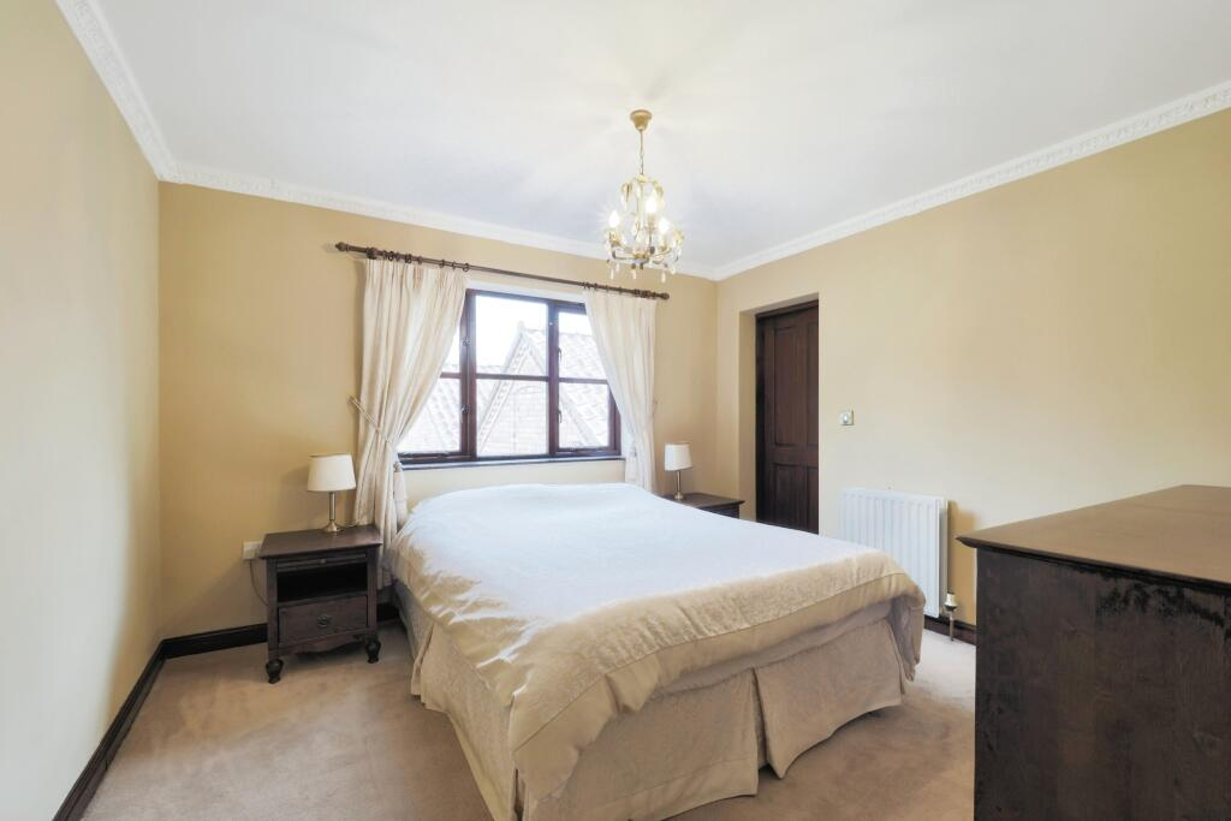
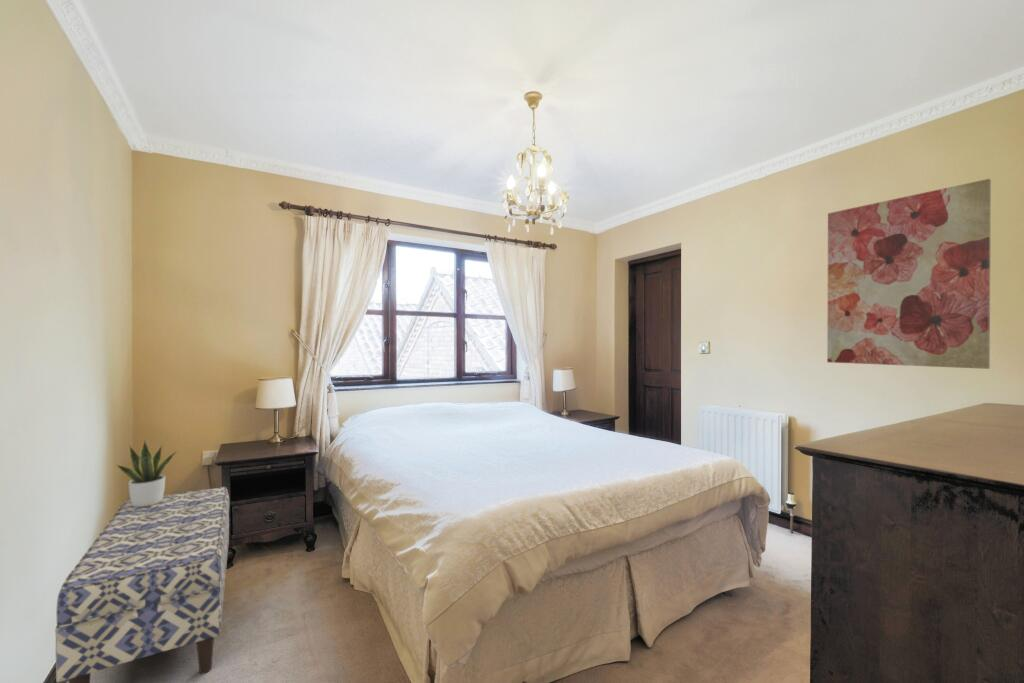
+ bench (164, 574)
+ potted plant (148, 470)
+ wall art (899, 281)
